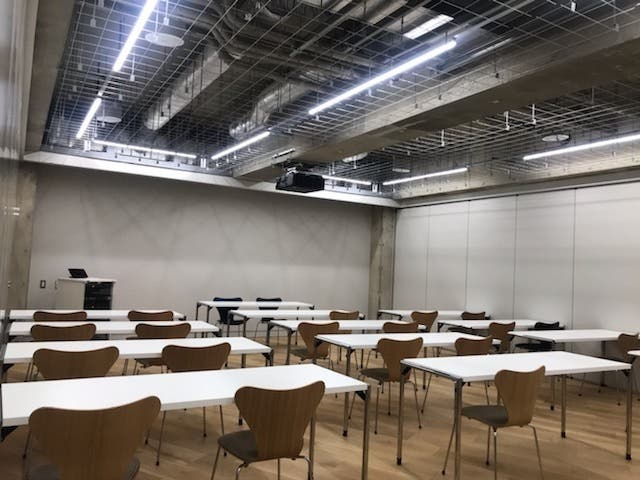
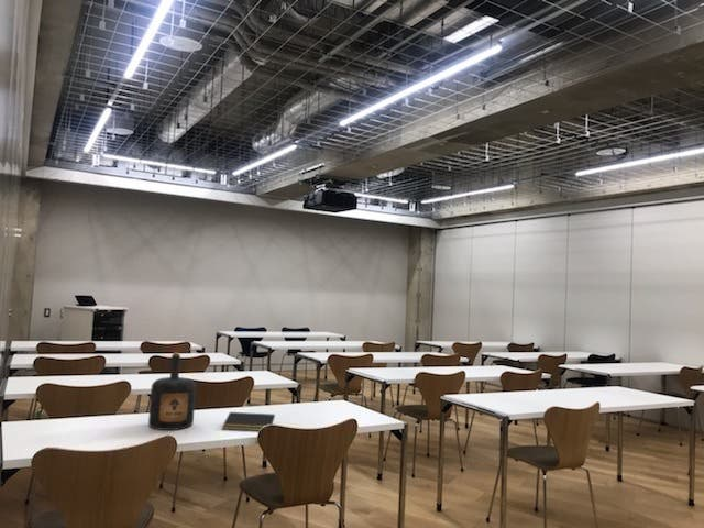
+ notepad (249, 421)
+ bottle (173, 388)
